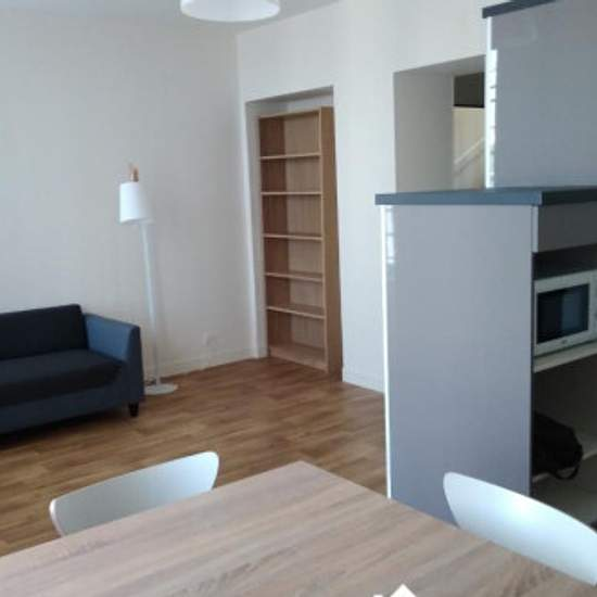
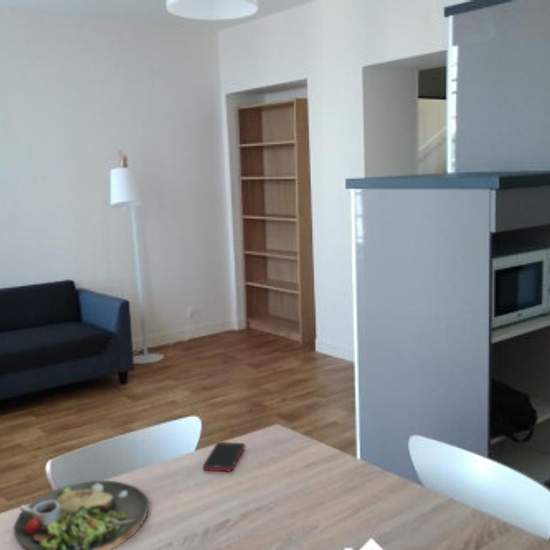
+ dinner plate (82, 507)
+ cell phone (224, 456)
